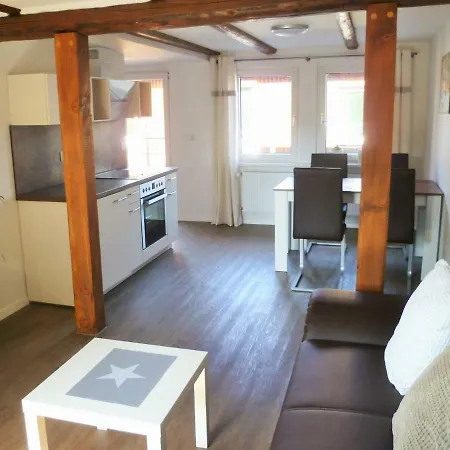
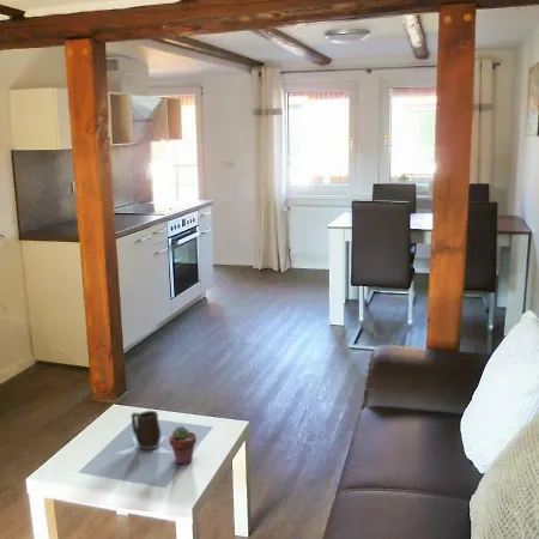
+ mug (145, 429)
+ potted succulent (182, 443)
